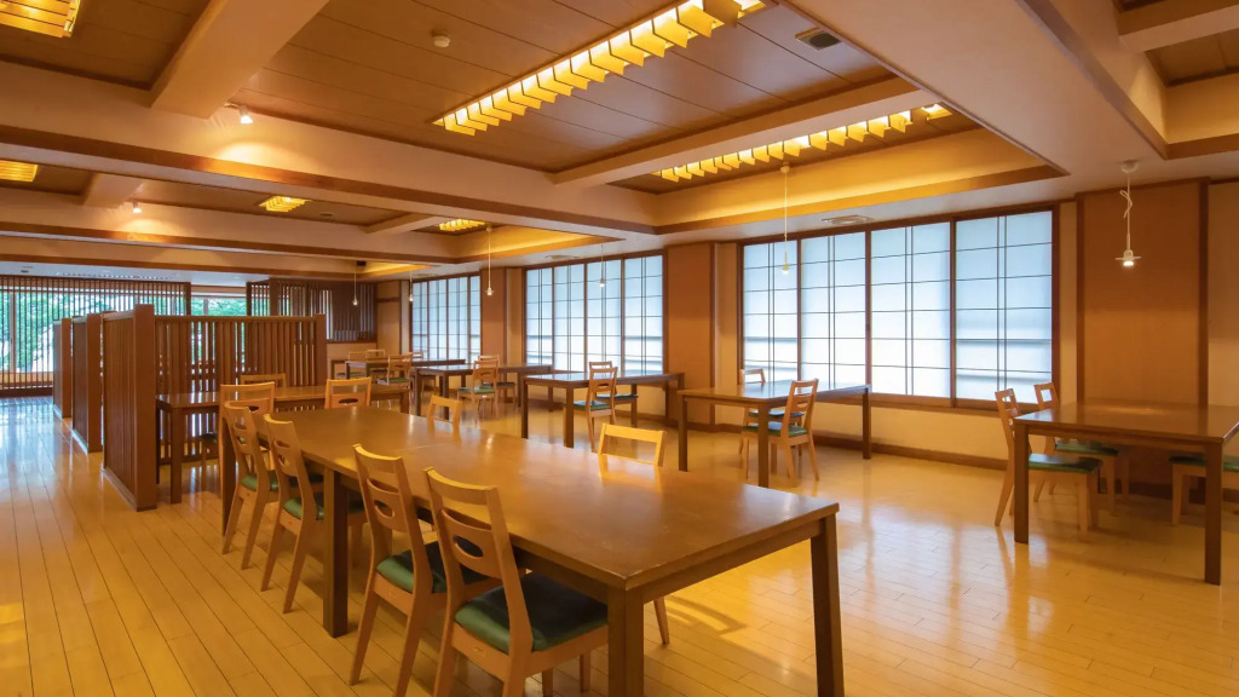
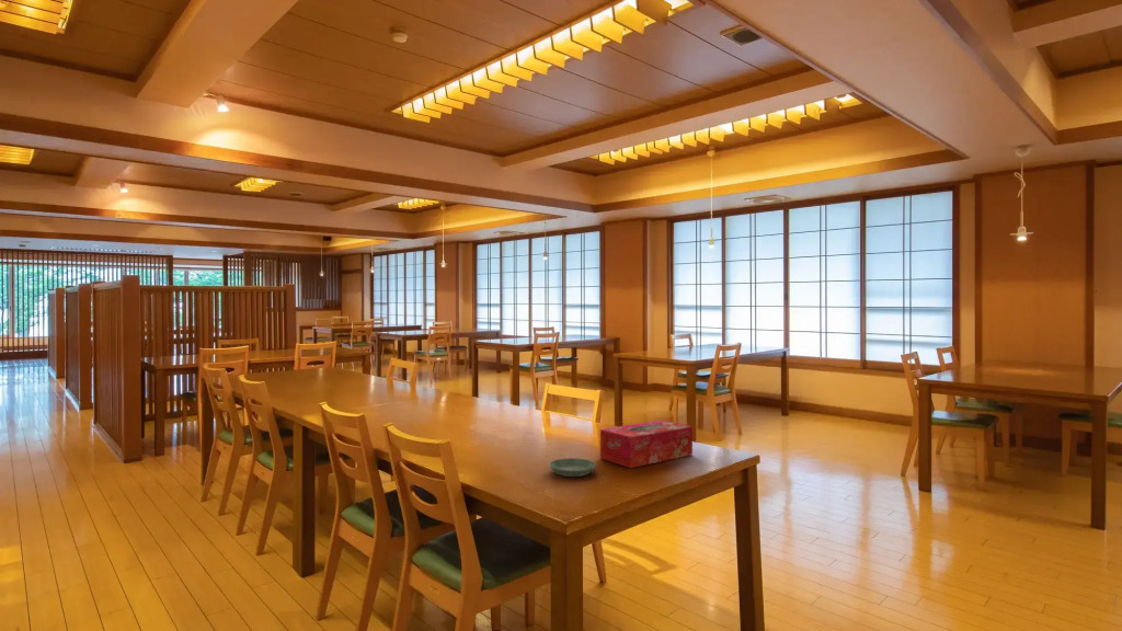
+ saucer (572, 468)
+ tissue box (646, 441)
